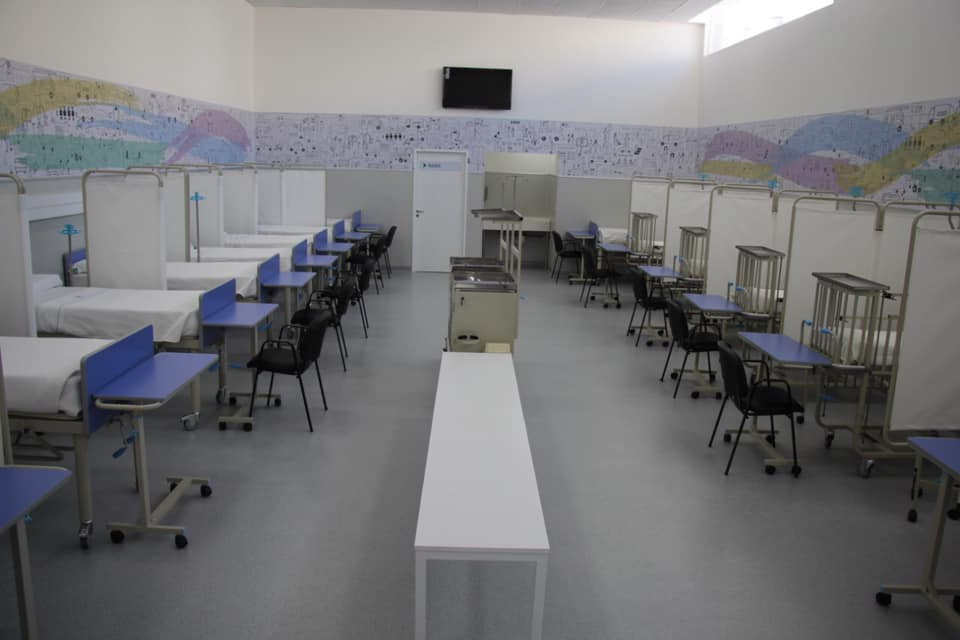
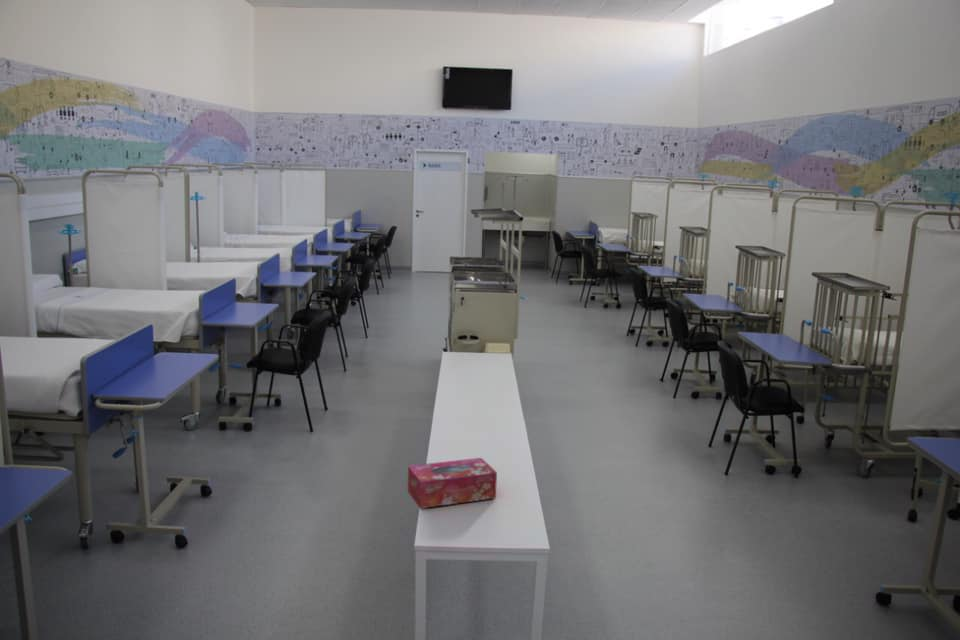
+ tissue box (451, 481)
